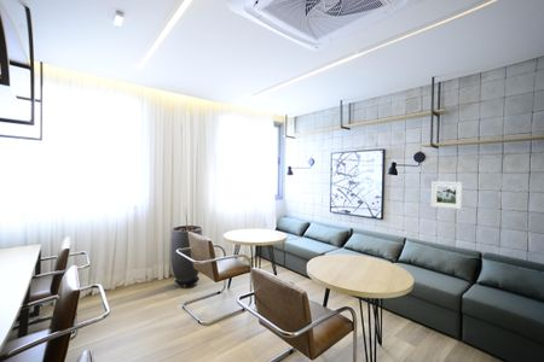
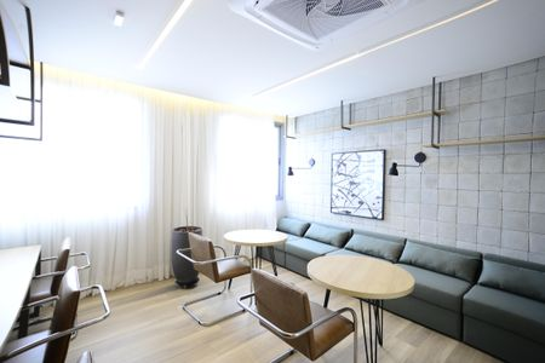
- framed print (446, 194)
